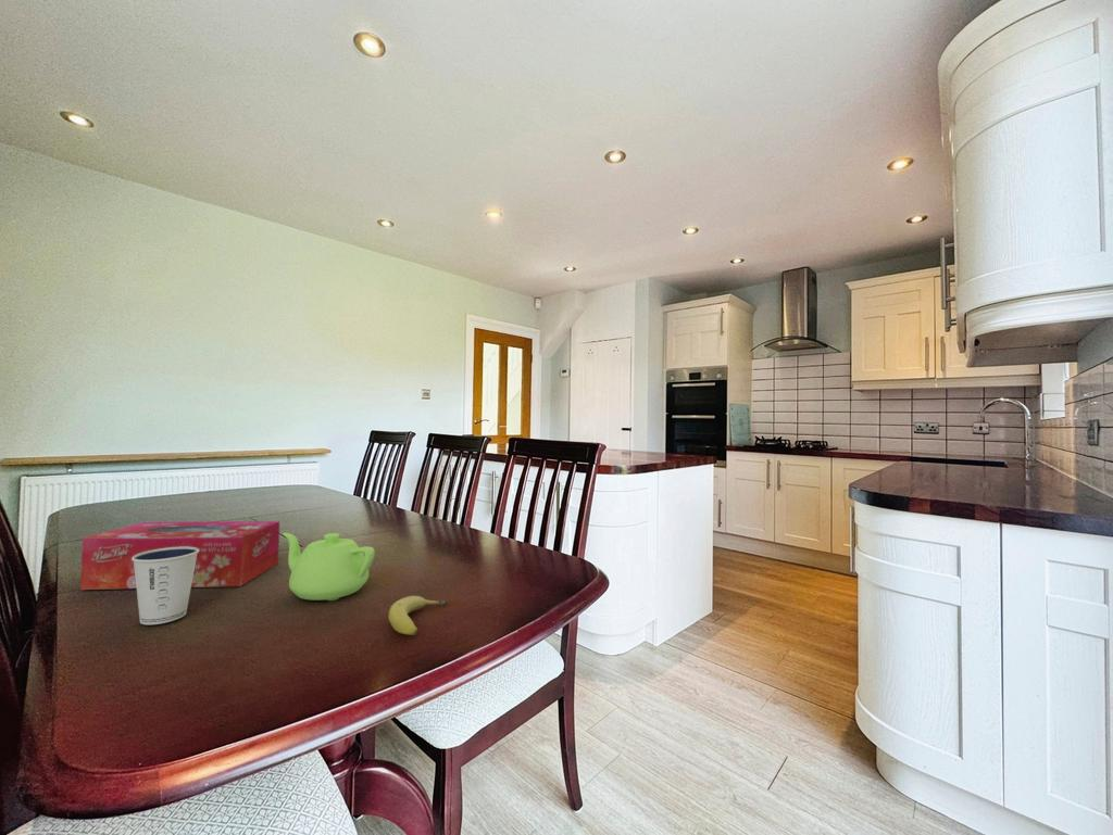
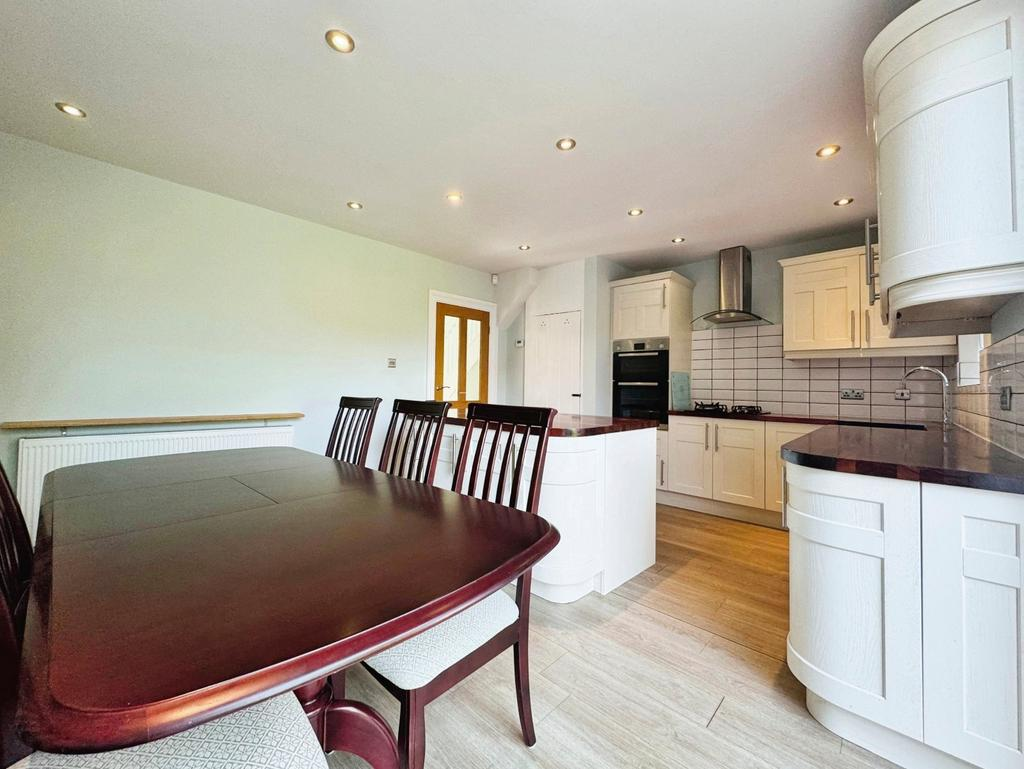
- fruit (413, 609)
- teapot (327, 562)
- tissue box (189, 546)
- dixie cup (164, 585)
